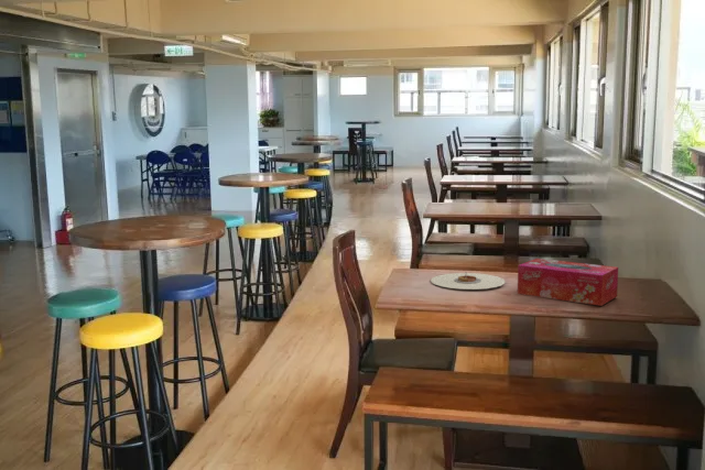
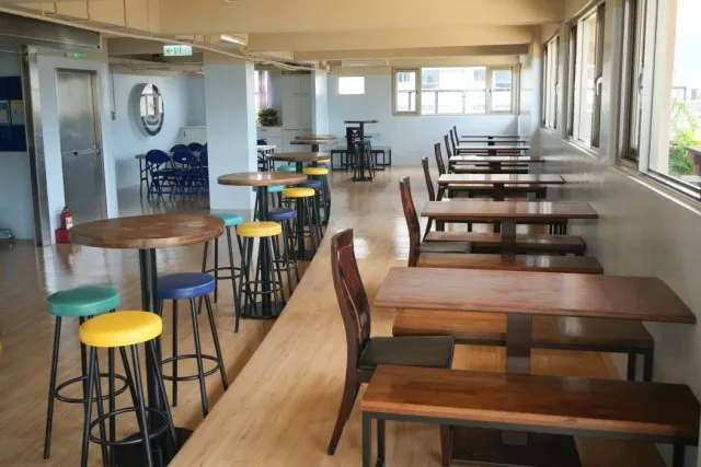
- plate (467, 277)
- tissue box (566, 281)
